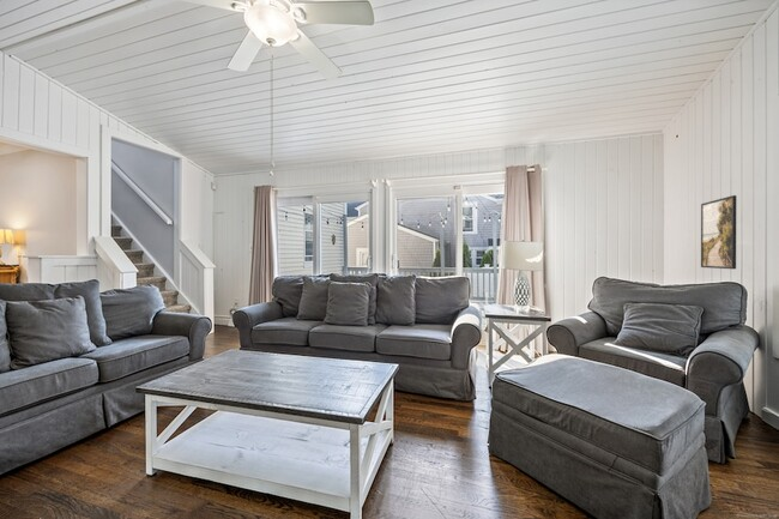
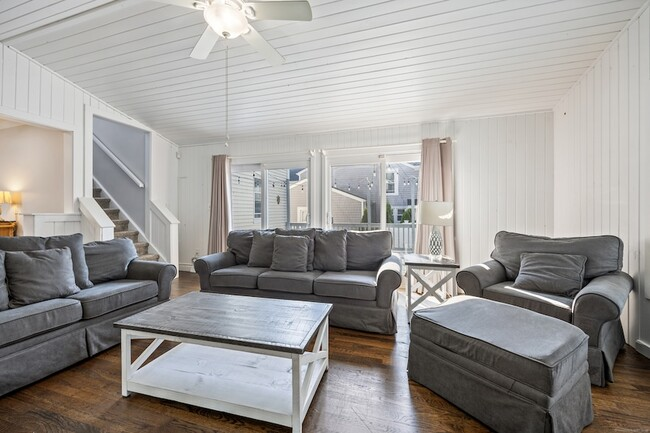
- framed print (717, 234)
